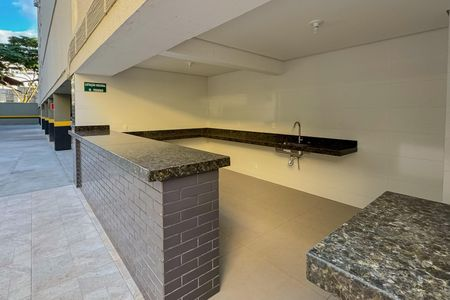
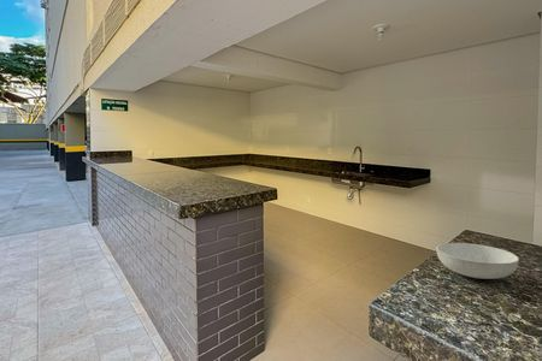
+ serving bowl (473, 262)
